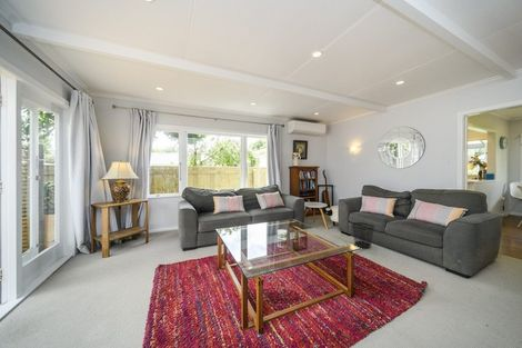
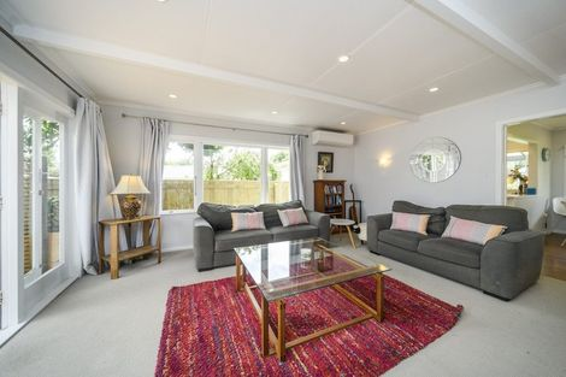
- wastebasket (362, 235)
